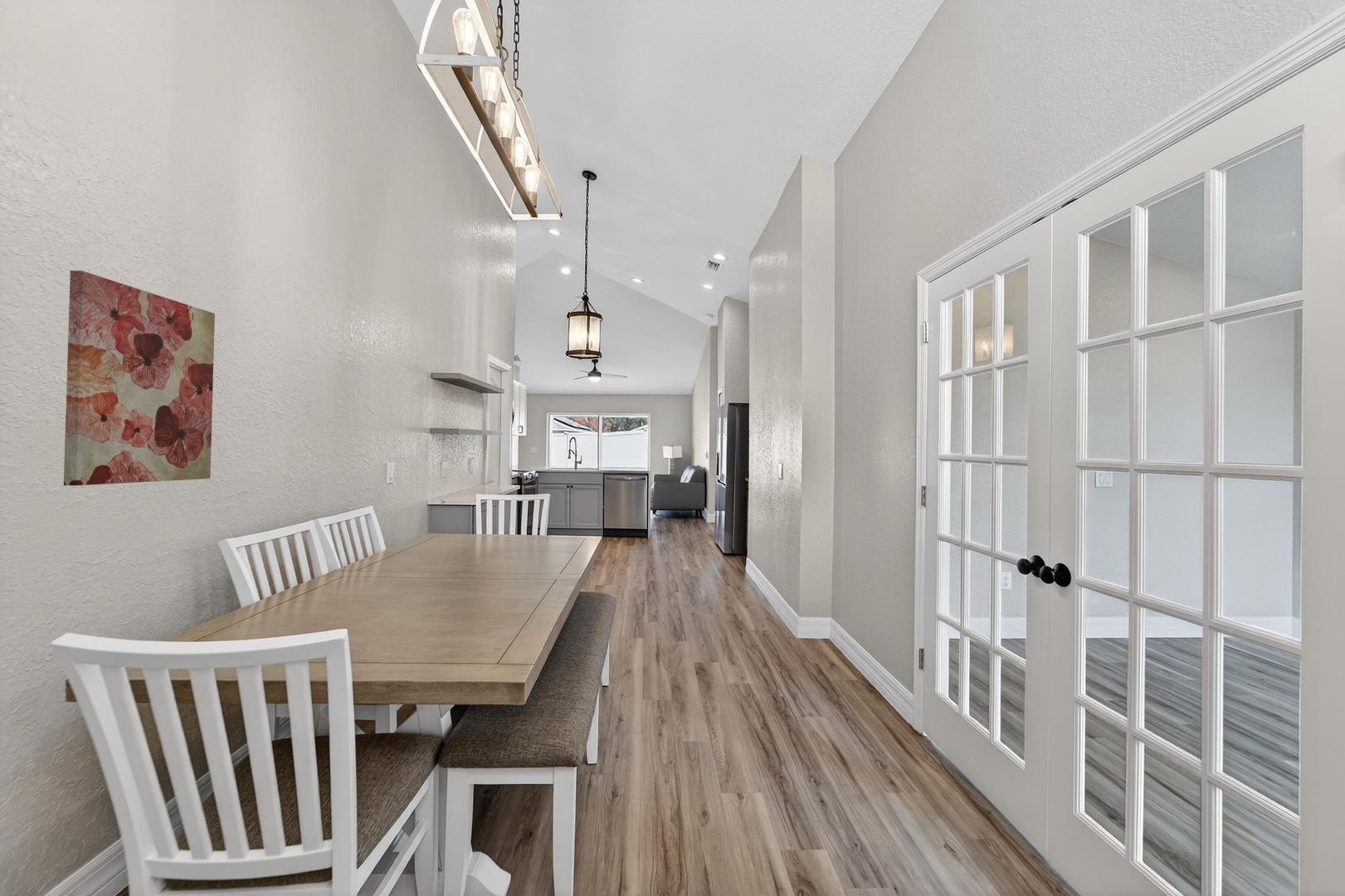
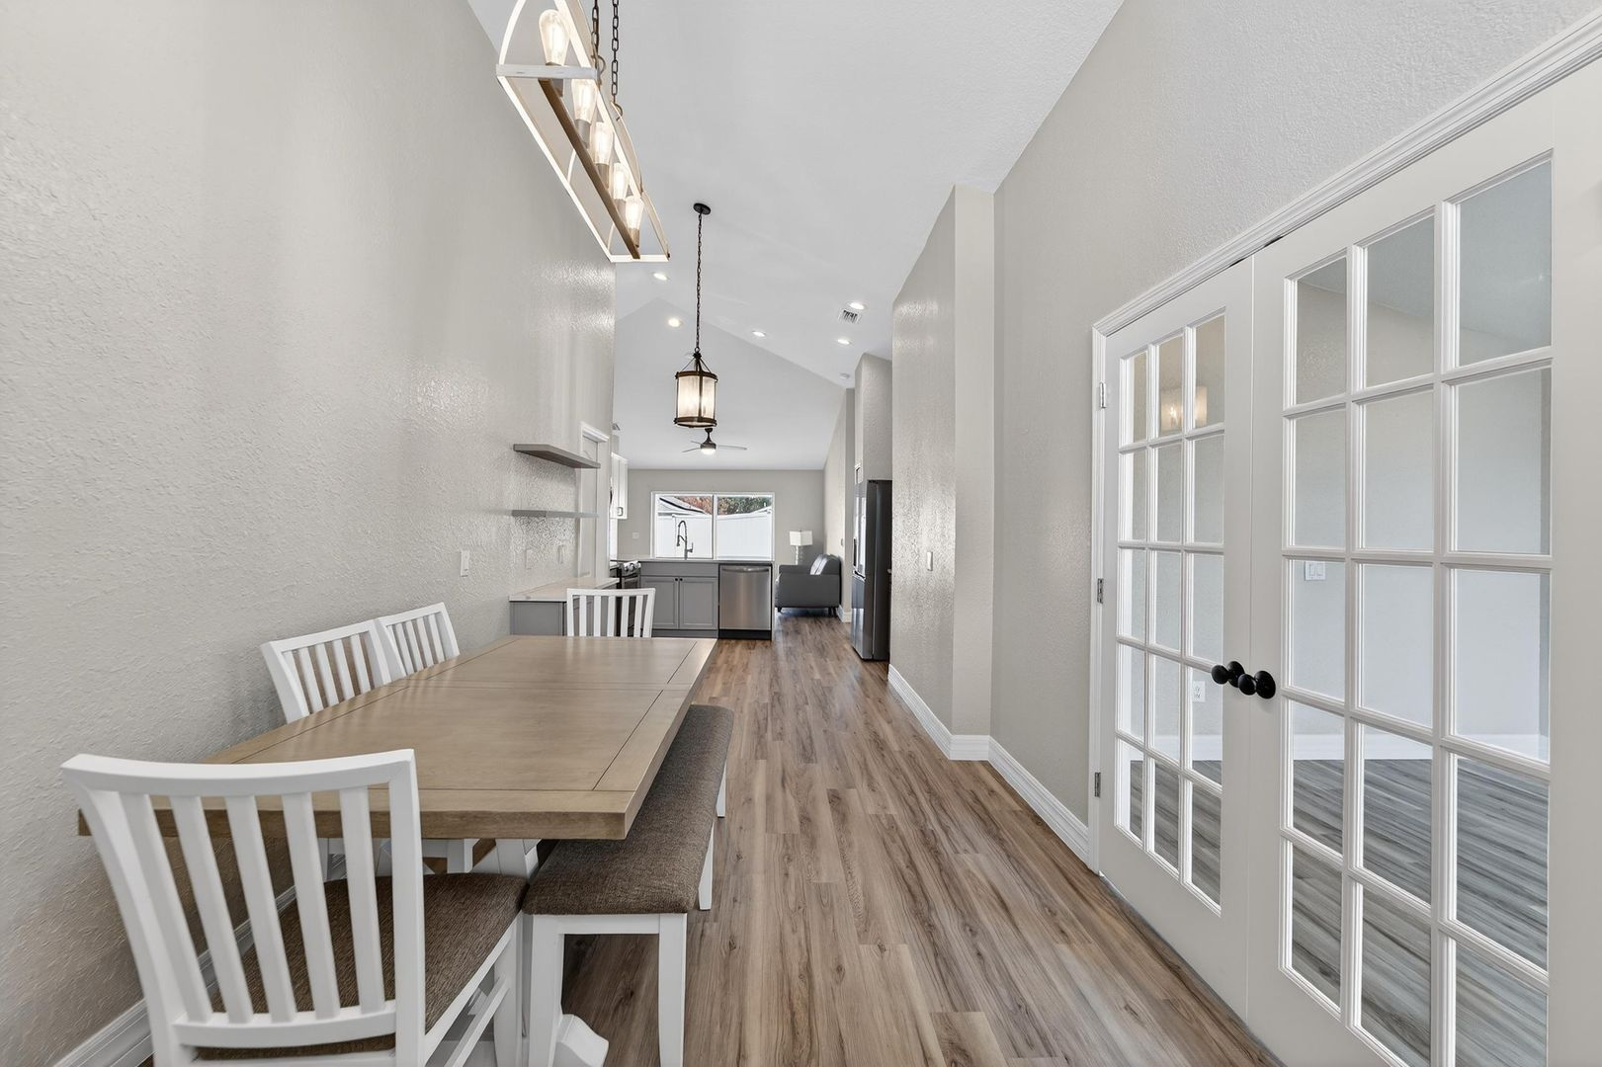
- wall art (149, 387)
